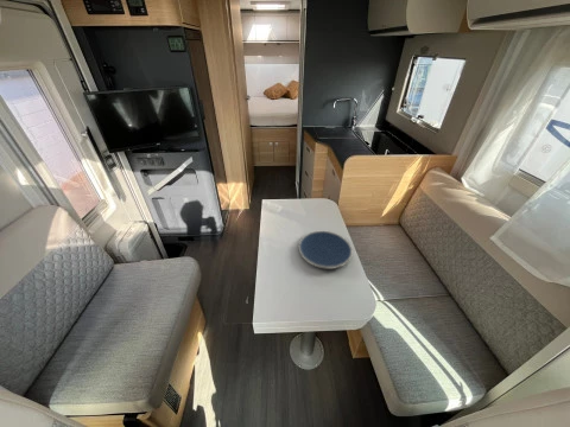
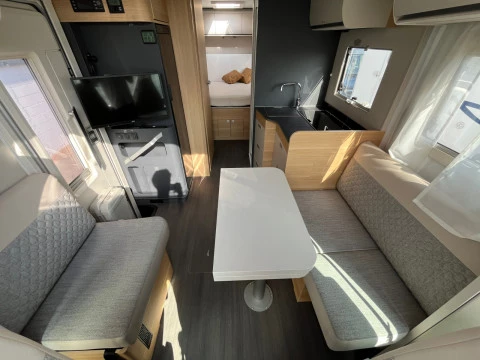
- plate (324, 248)
